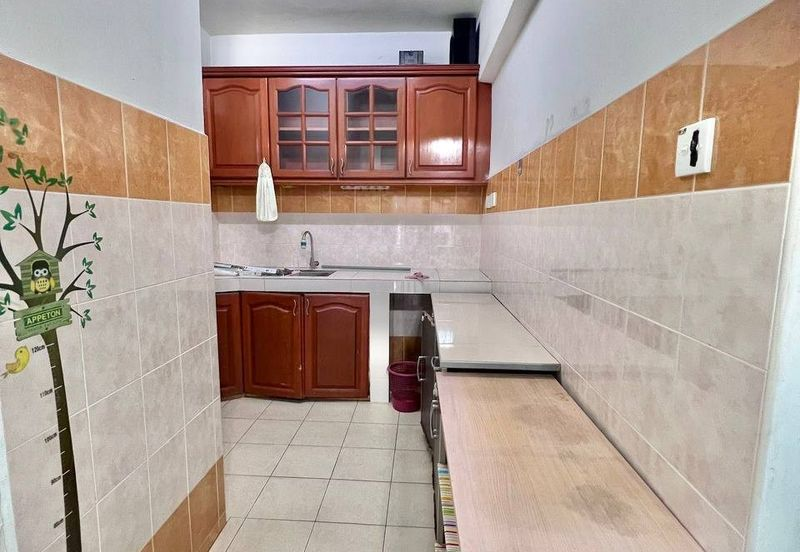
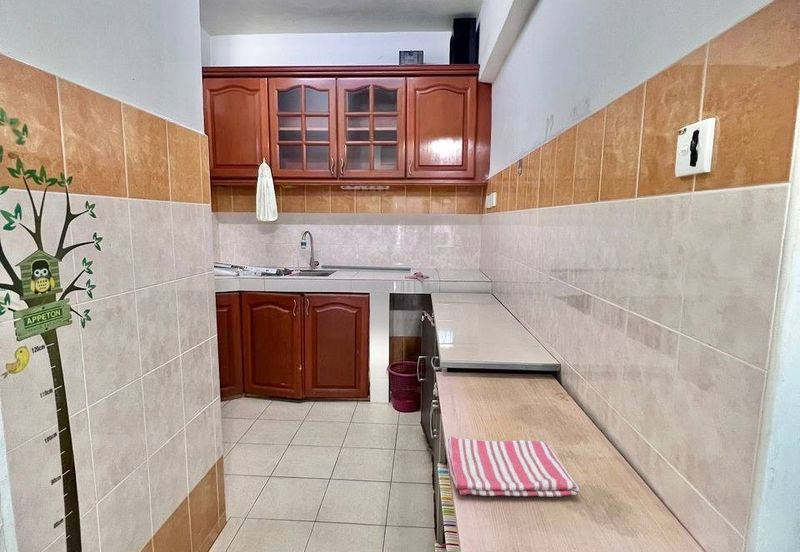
+ dish towel (506, 463)
